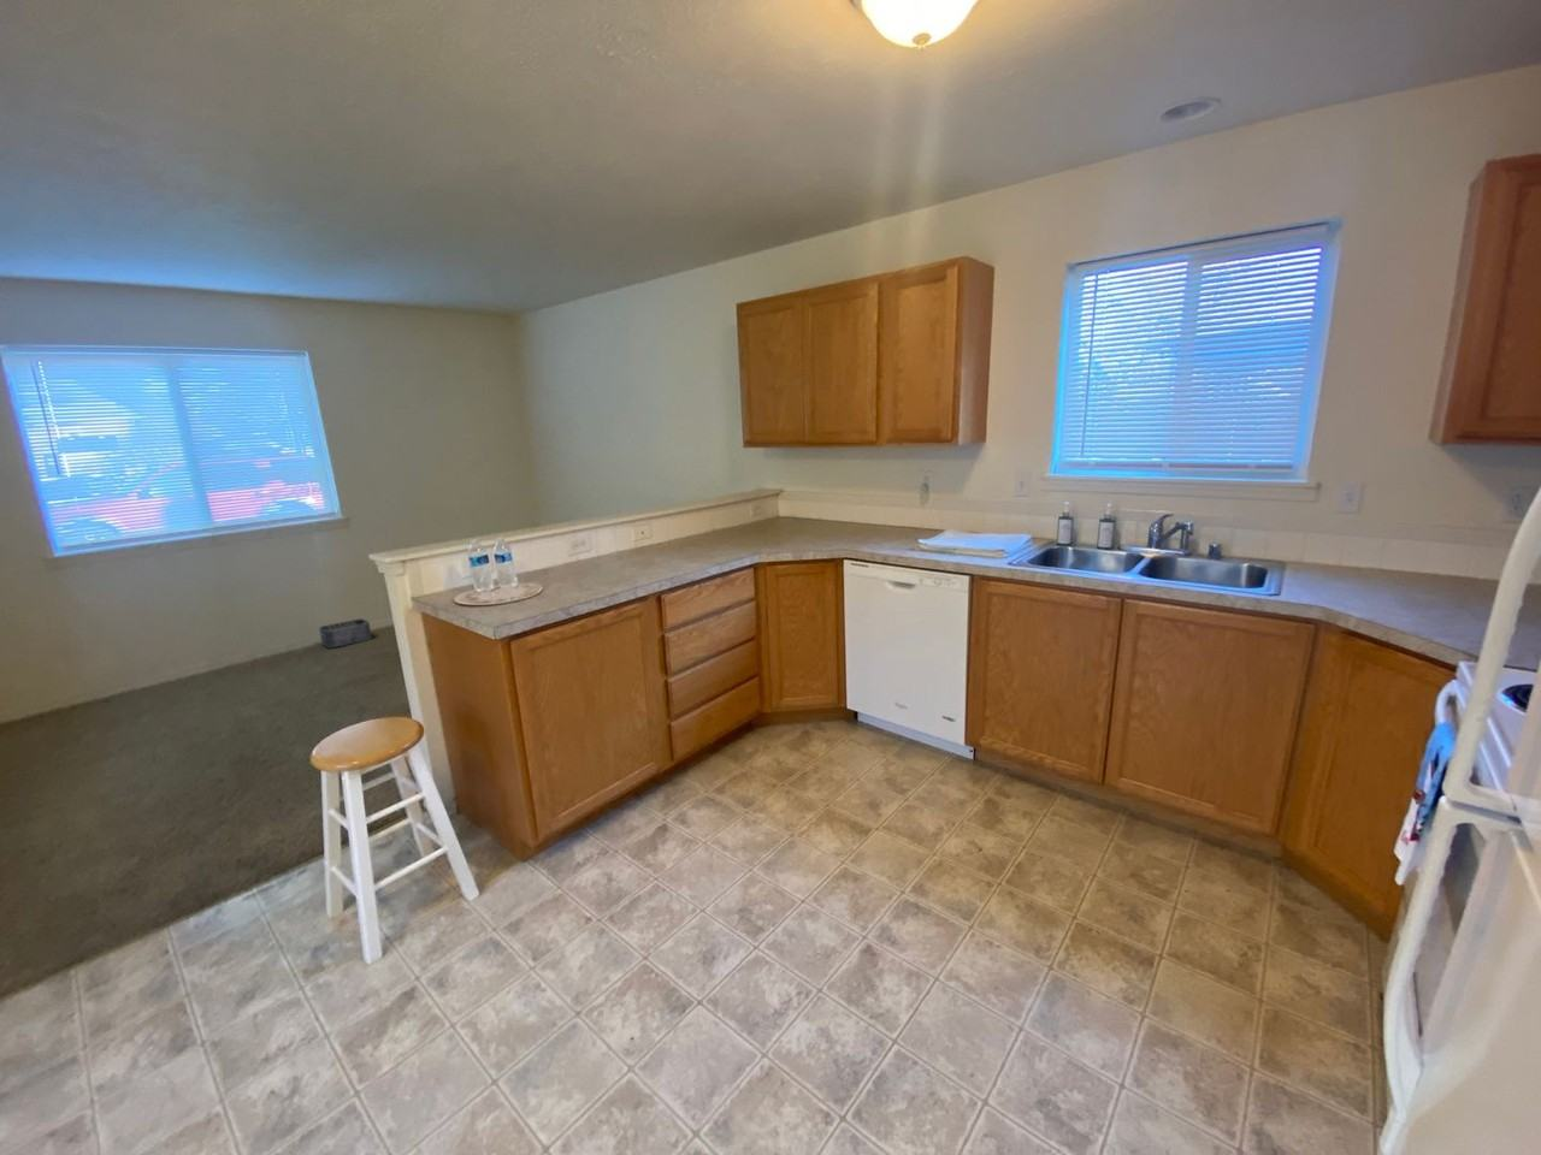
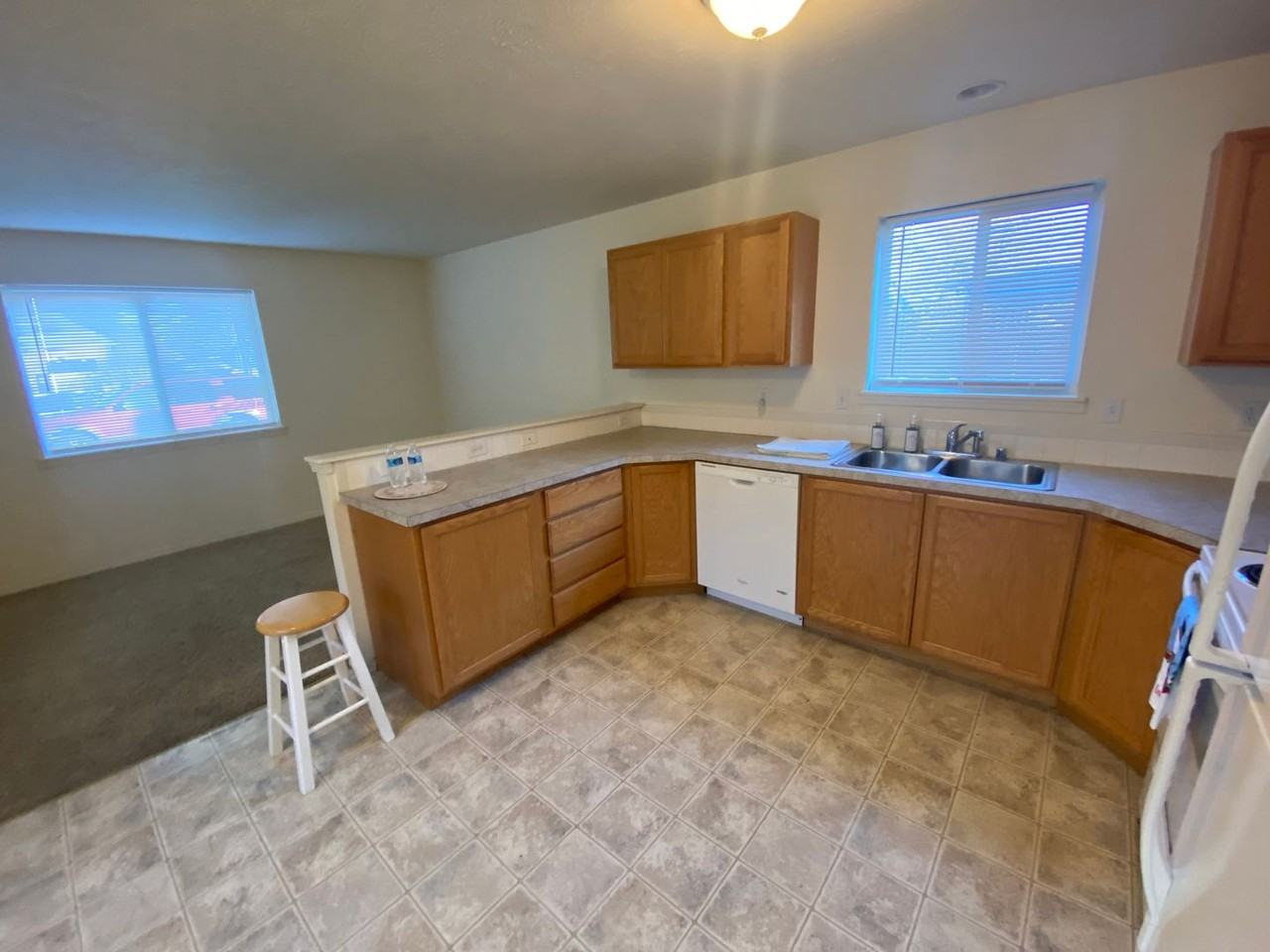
- storage bin (346, 633)
